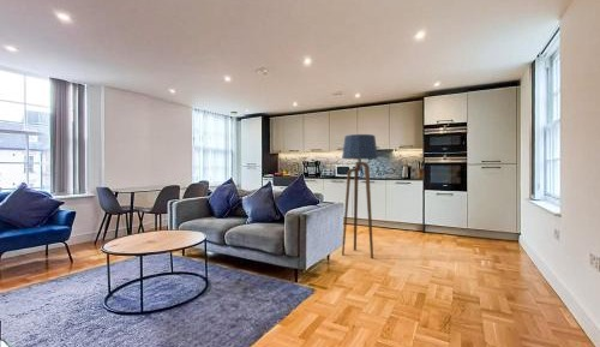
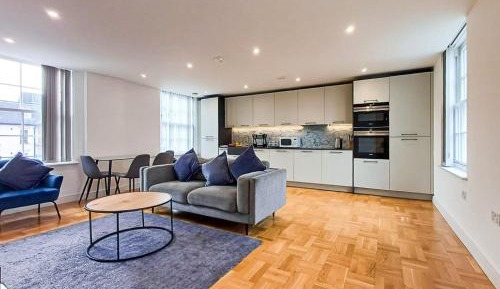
- floor lamp (356, 195)
